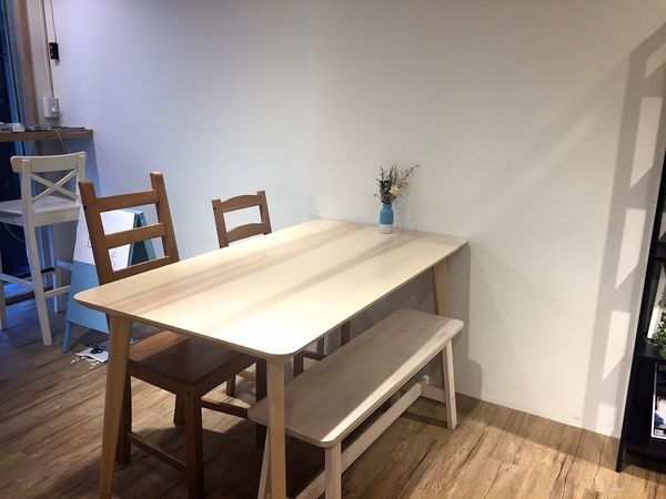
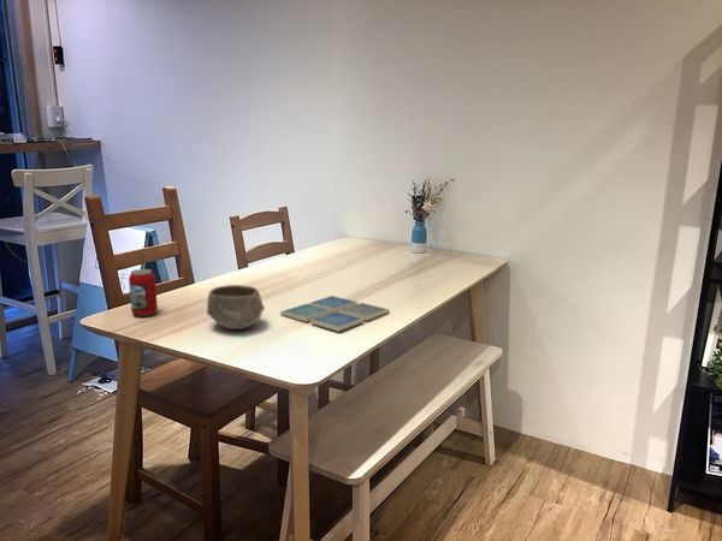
+ beverage can (143, 292)
+ bowl (233, 308)
+ drink coaster (335, 311)
